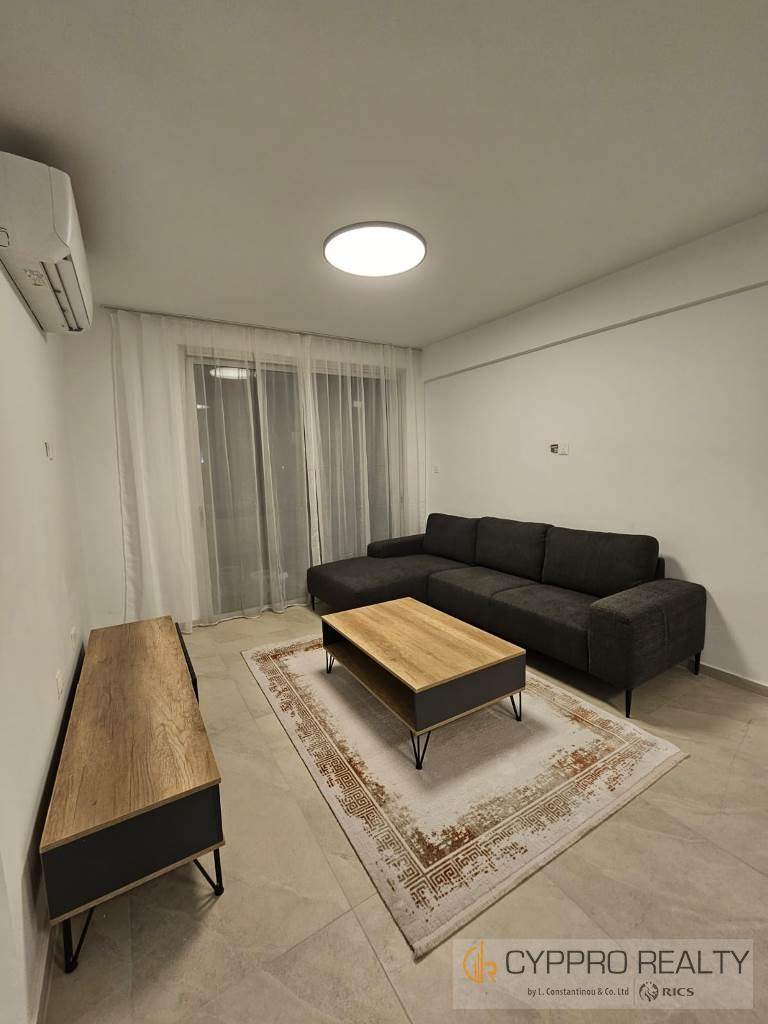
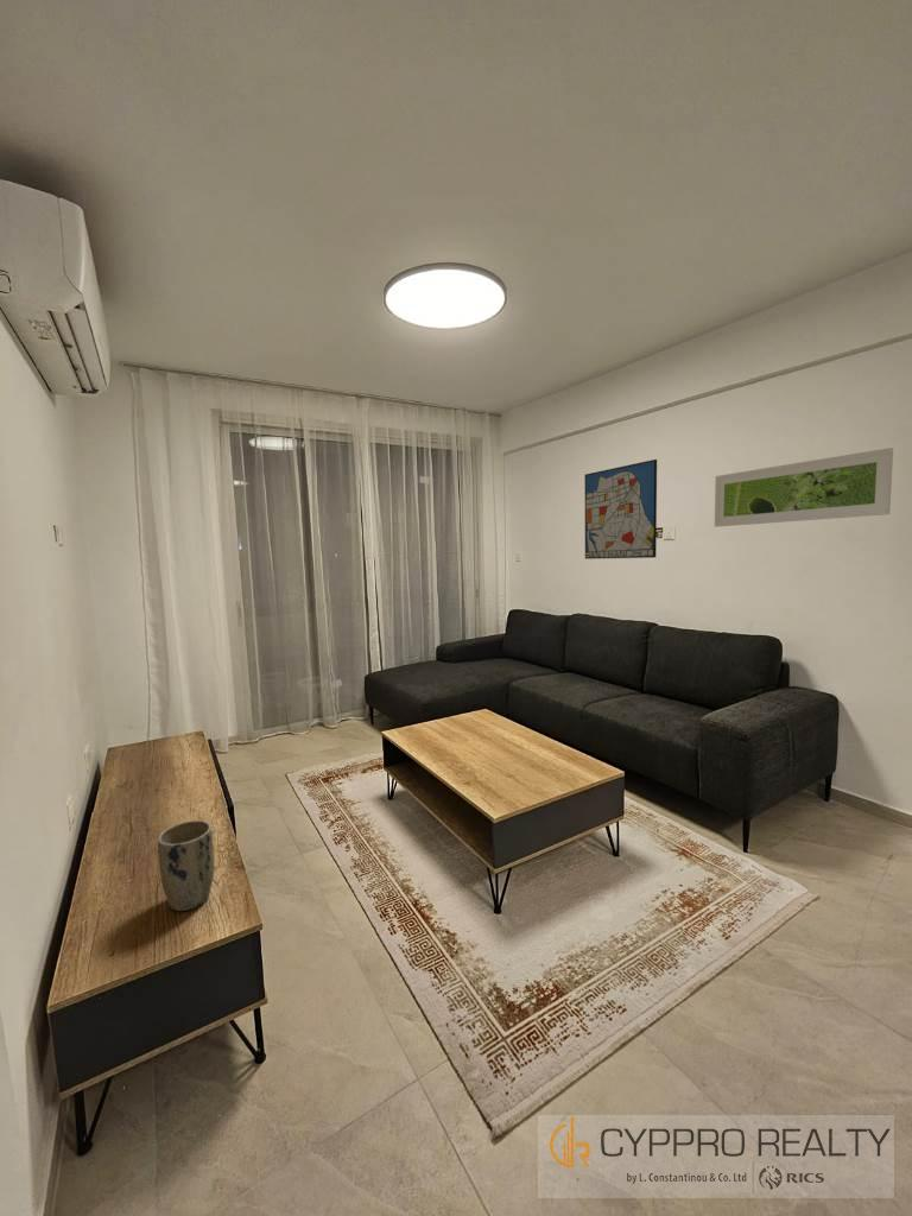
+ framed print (791, 493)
+ plant pot (188, 866)
+ wall art (618, 513)
